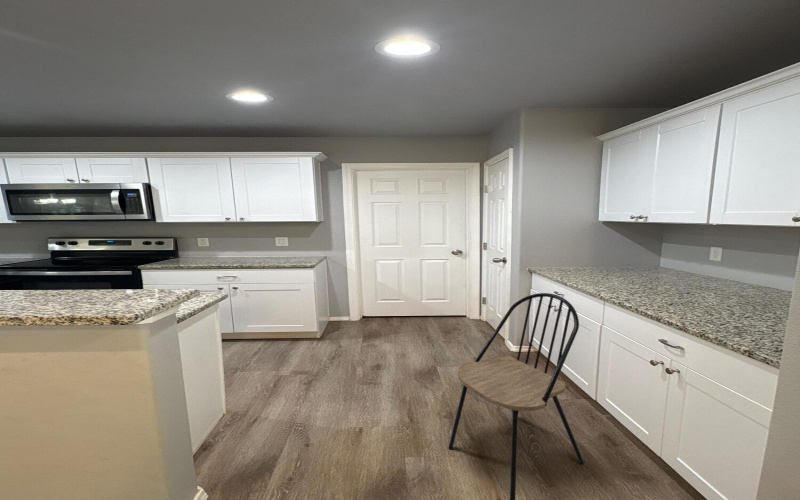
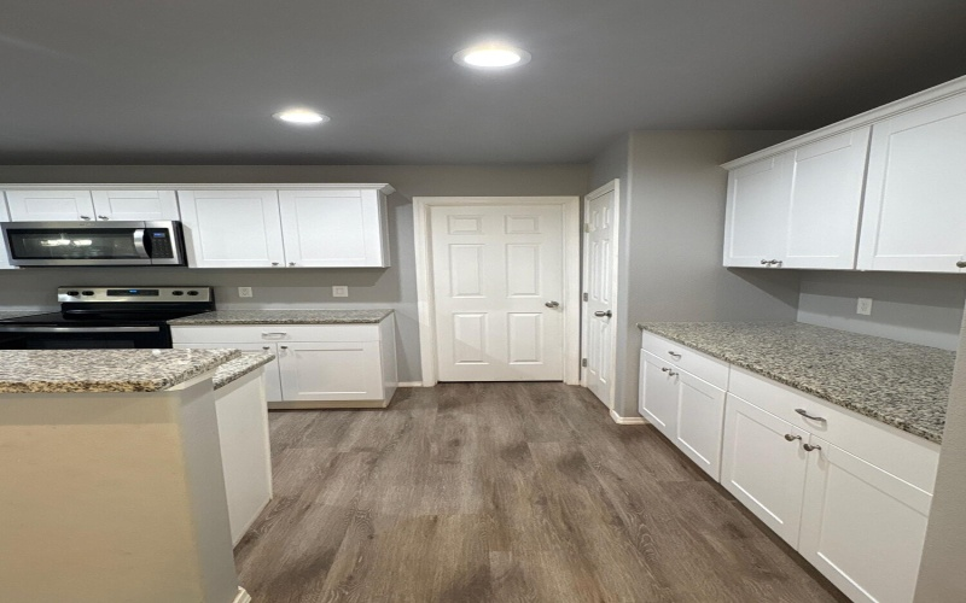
- dining chair (514, 381)
